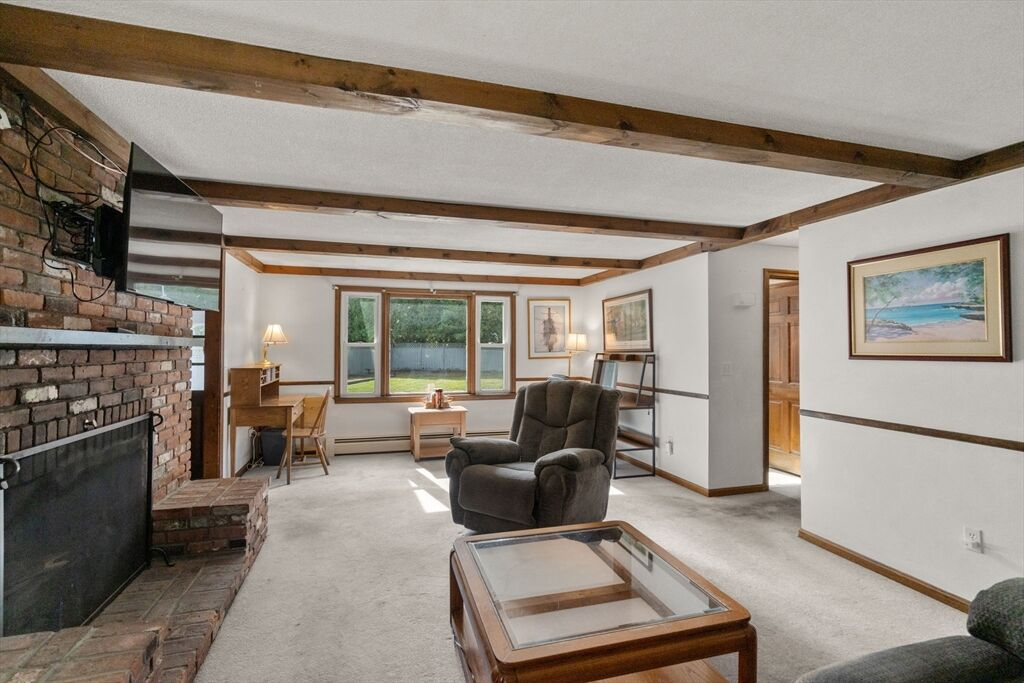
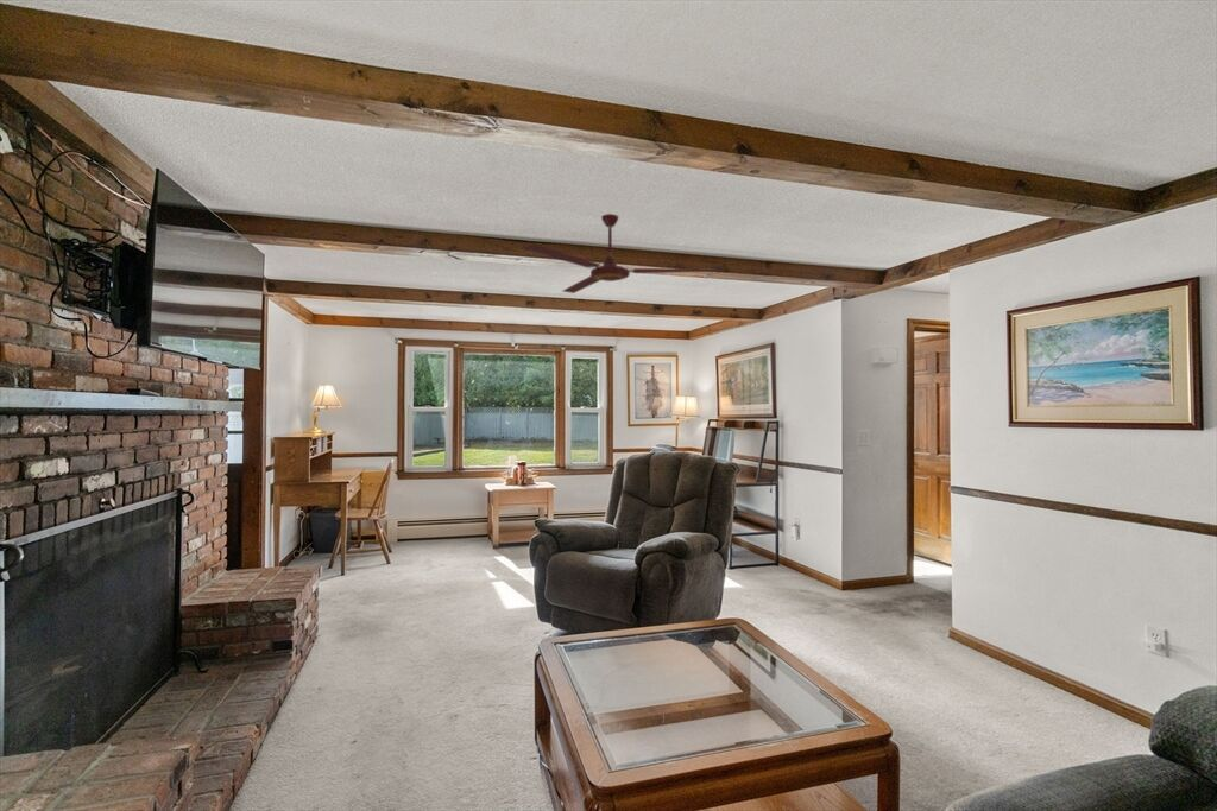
+ ceiling fan (613, 258)
